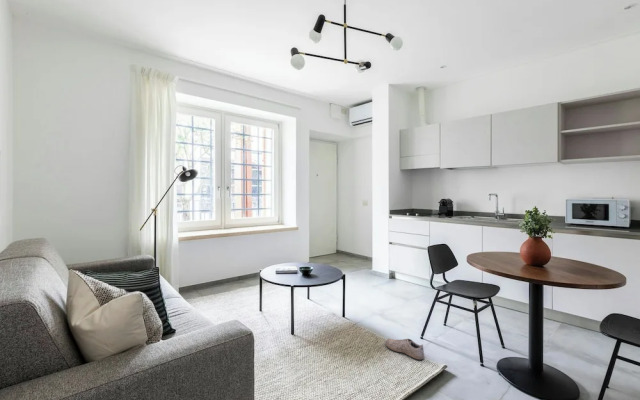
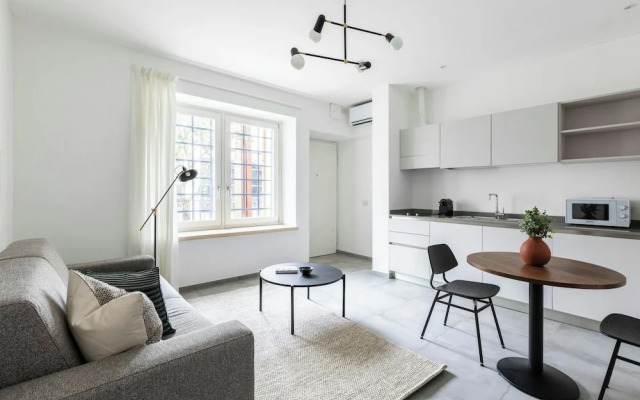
- shoe (404, 344)
